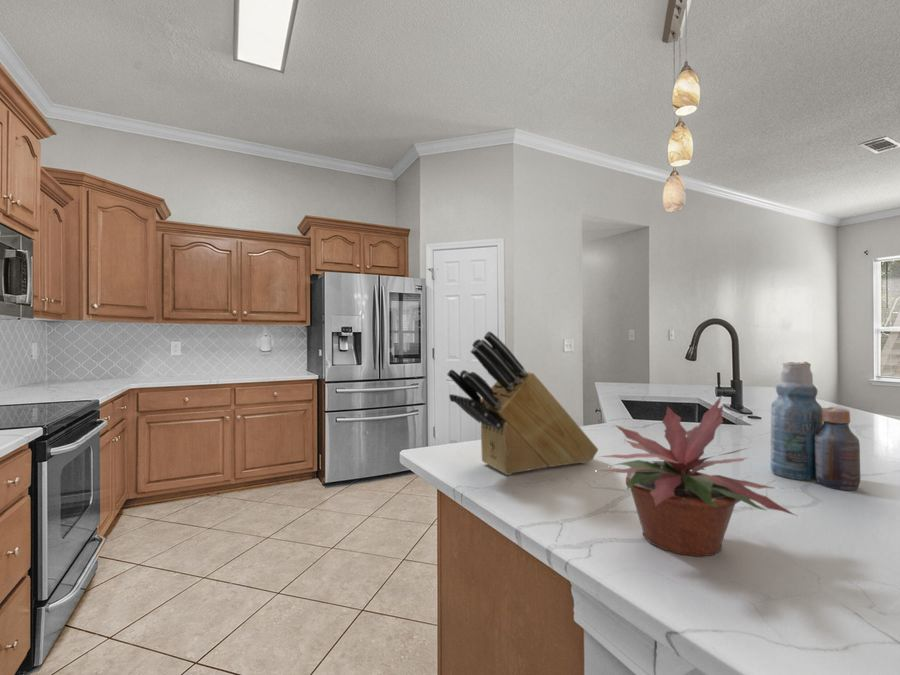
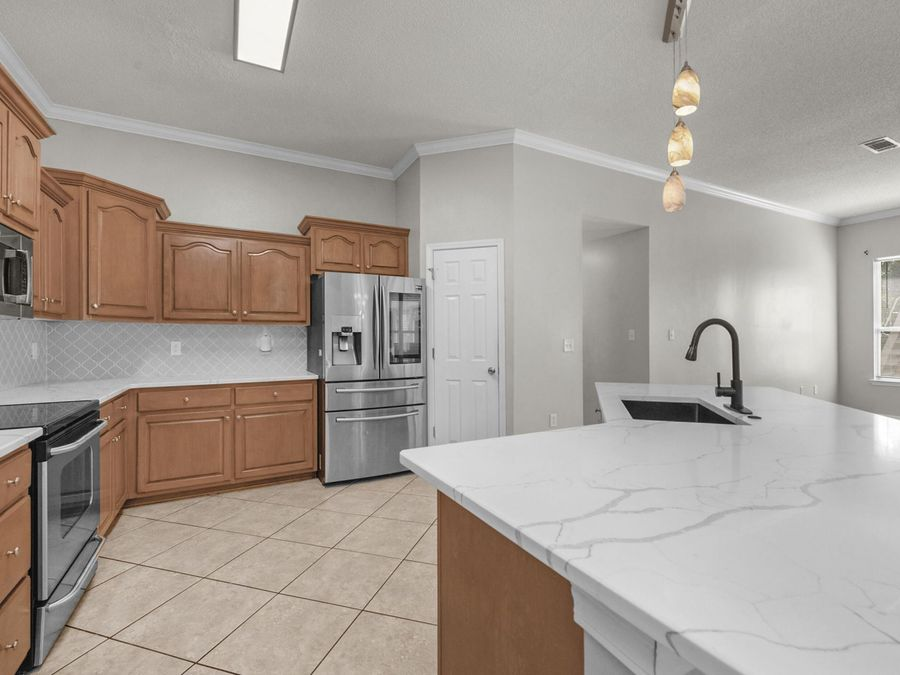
- bottle (812, 420)
- potted plant (682, 465)
- knife block (523, 398)
